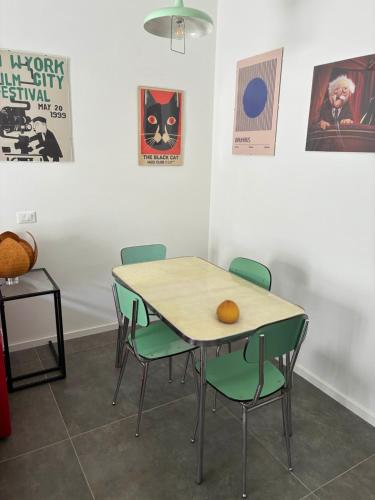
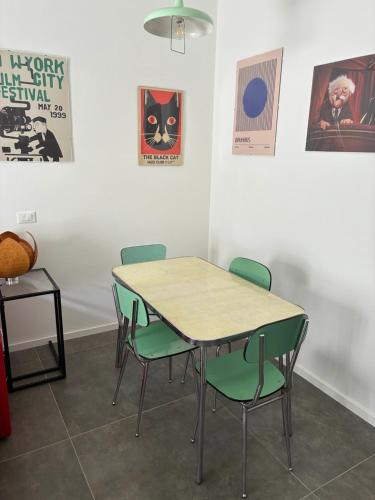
- fruit (228, 310)
